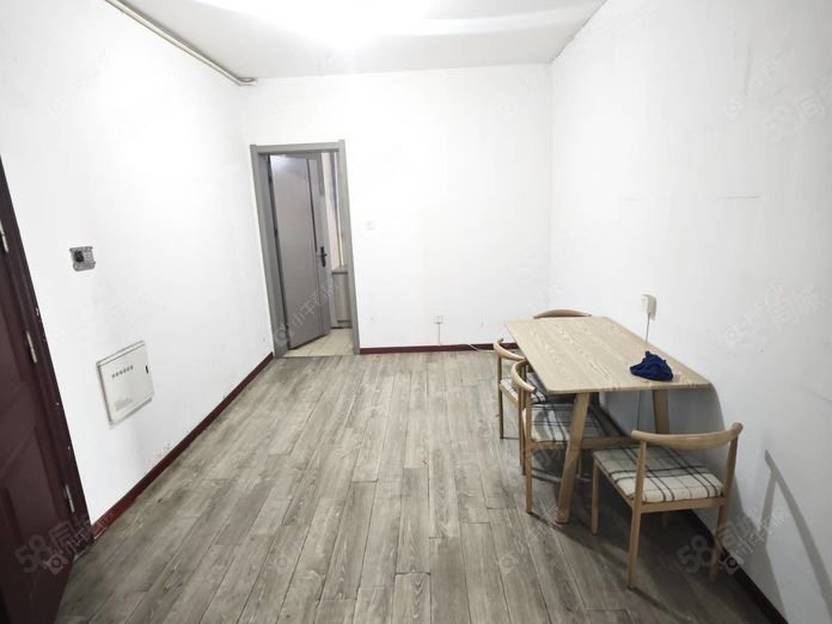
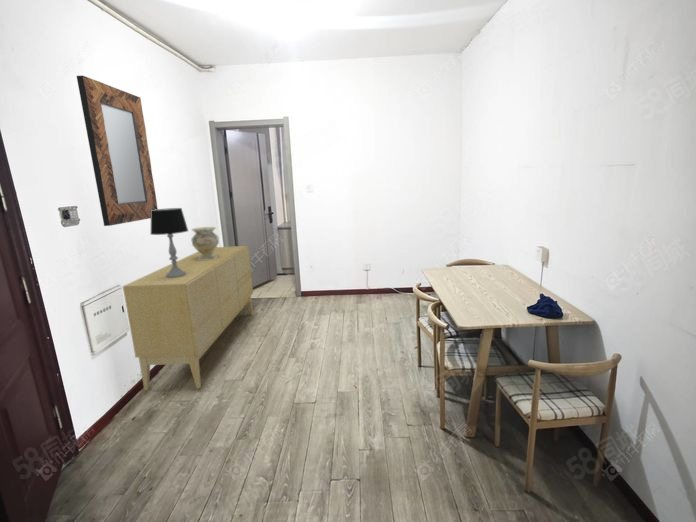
+ home mirror (124, 156)
+ table lamp (171, 242)
+ decorative vase (205, 243)
+ sideboard (205, 304)
